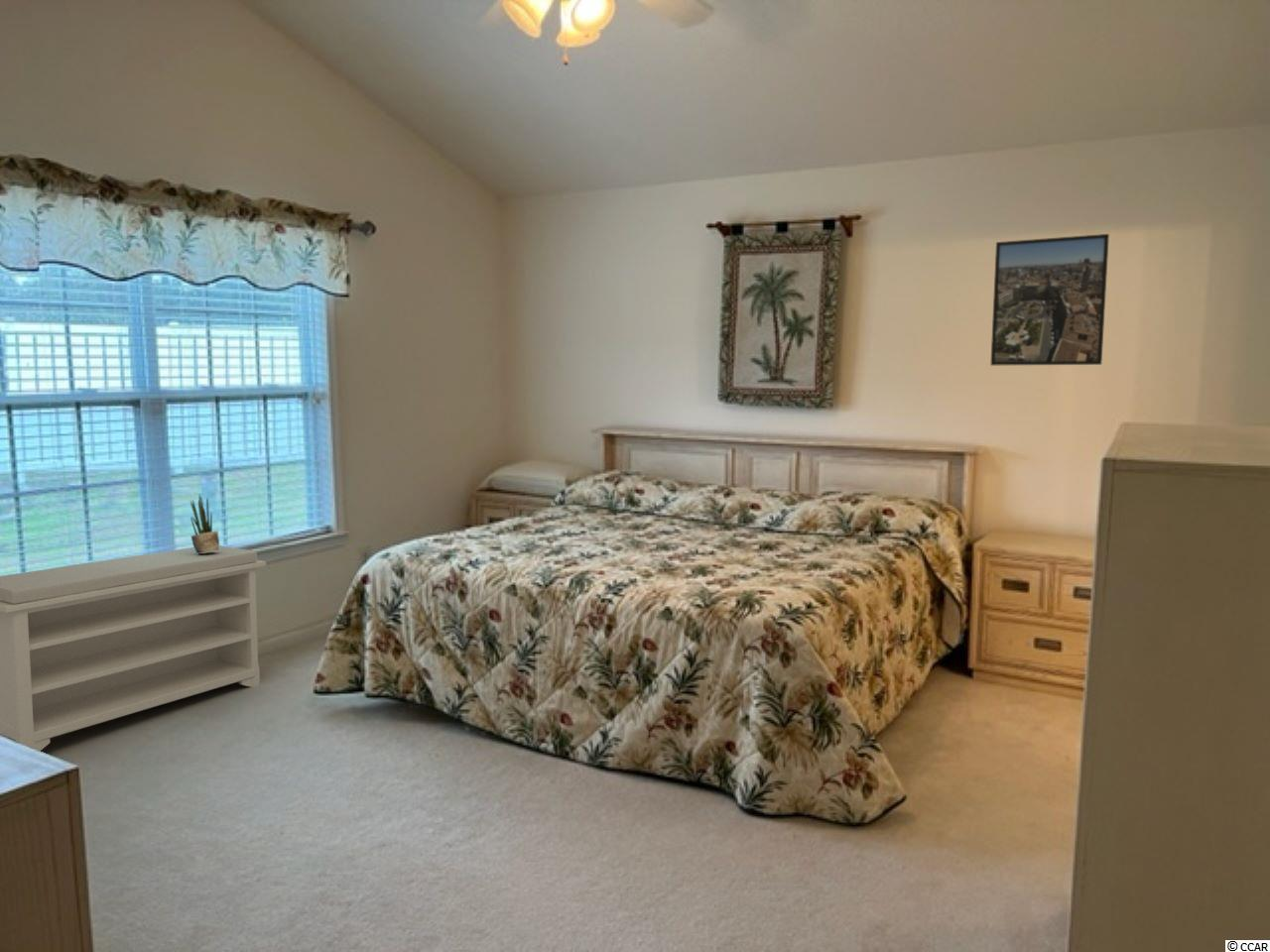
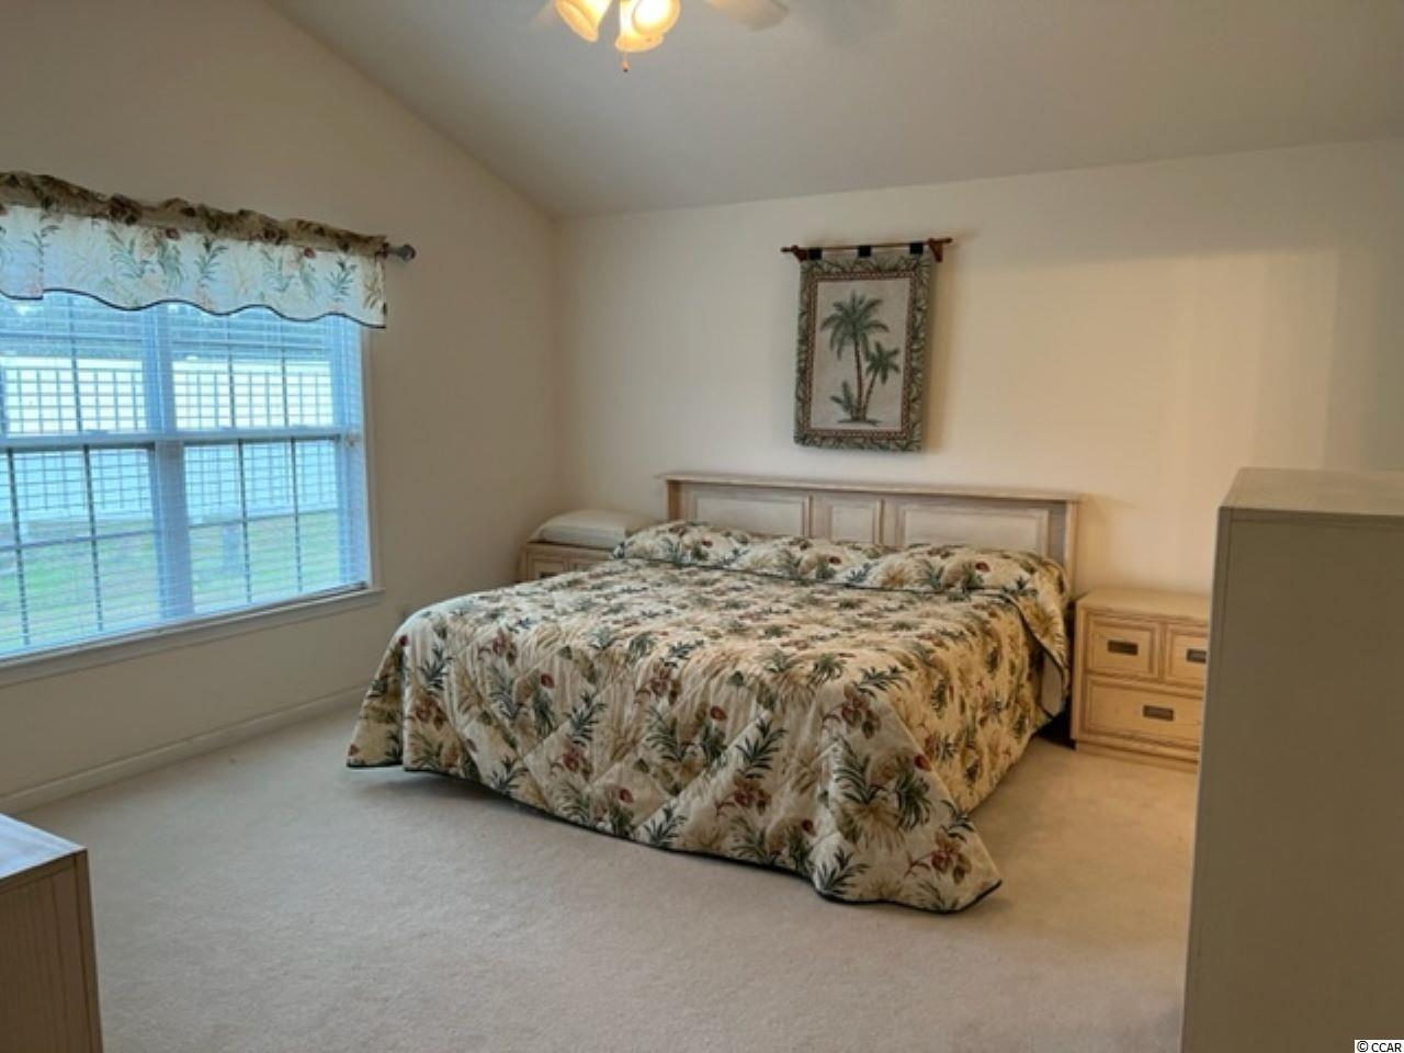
- potted plant (202, 523)
- bench (129, 638)
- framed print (1048, 301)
